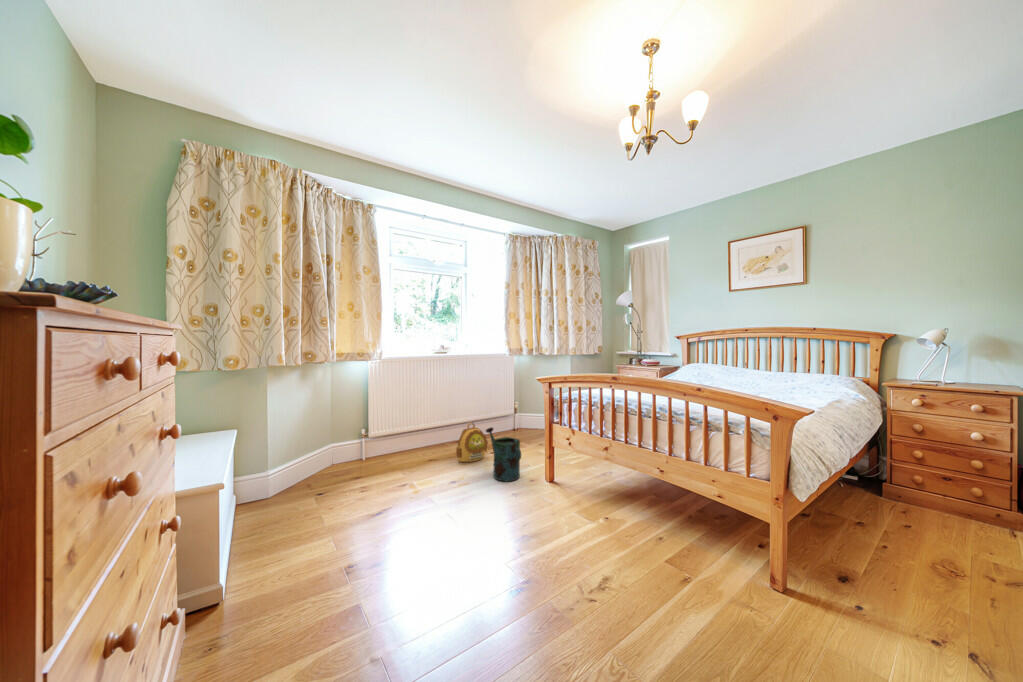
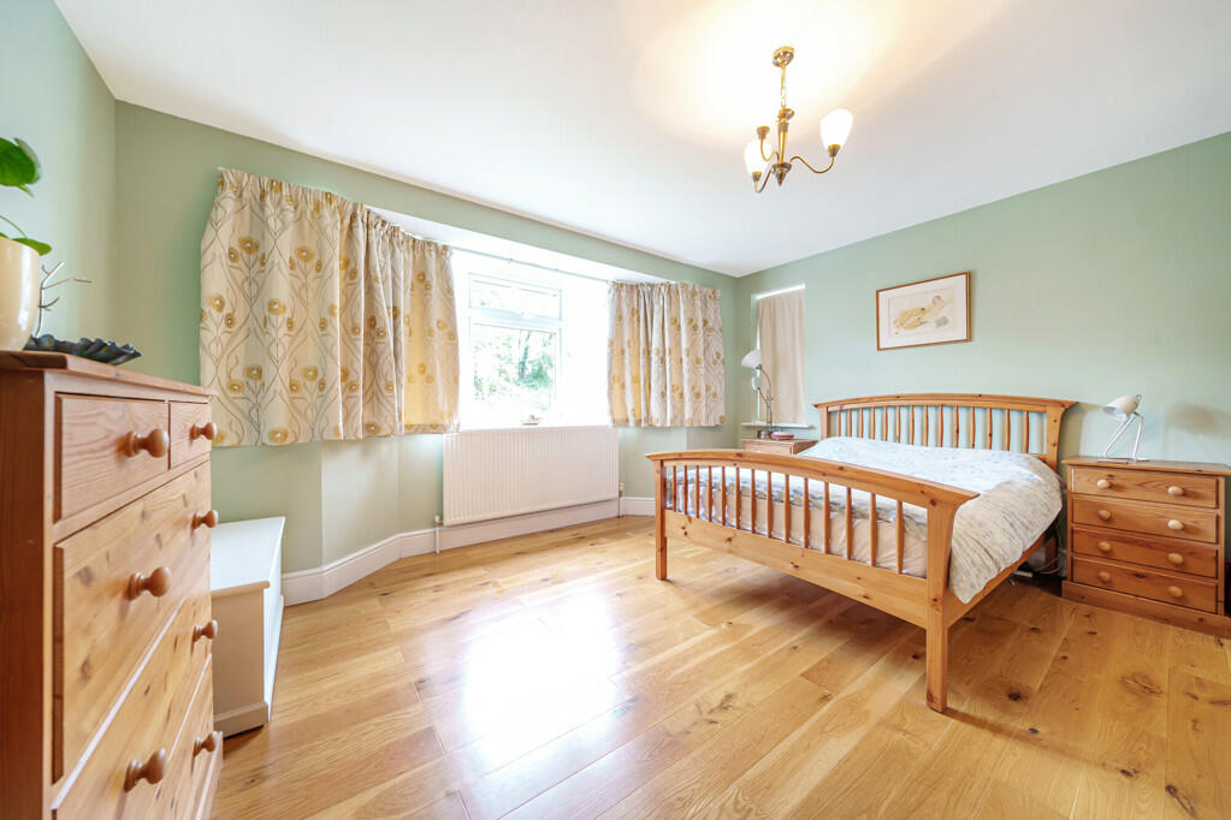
- backpack (471, 440)
- watering can (502, 453)
